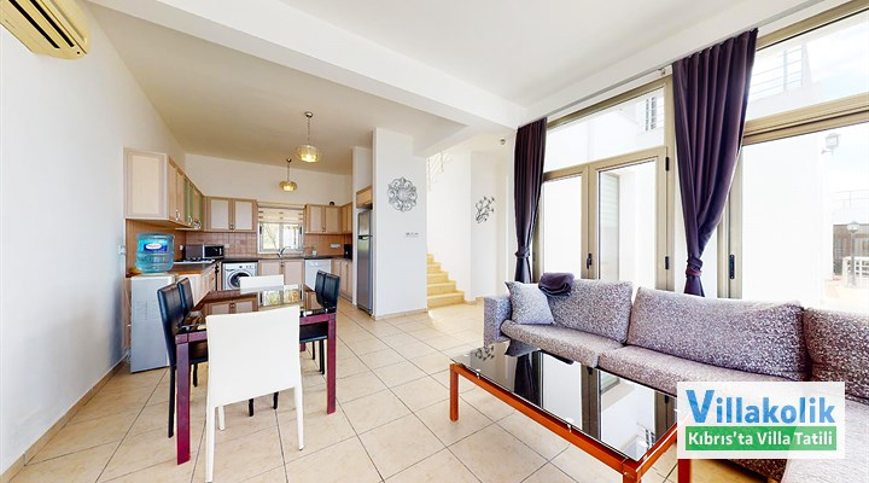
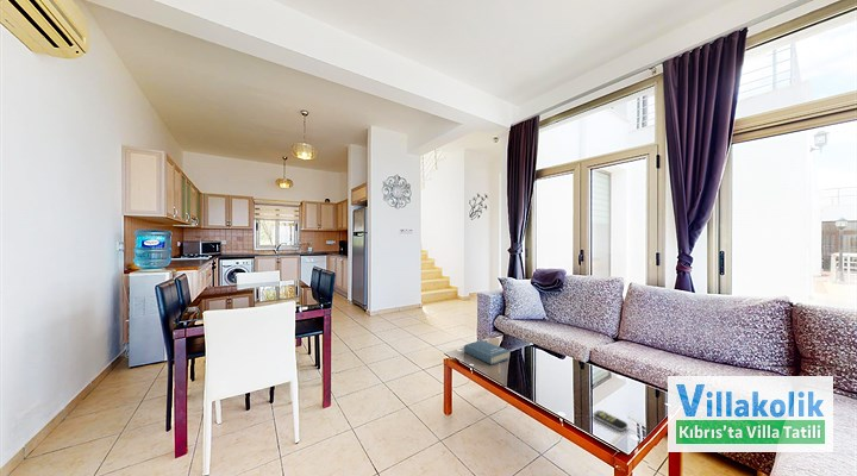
+ remote control (609, 419)
+ book (486, 351)
